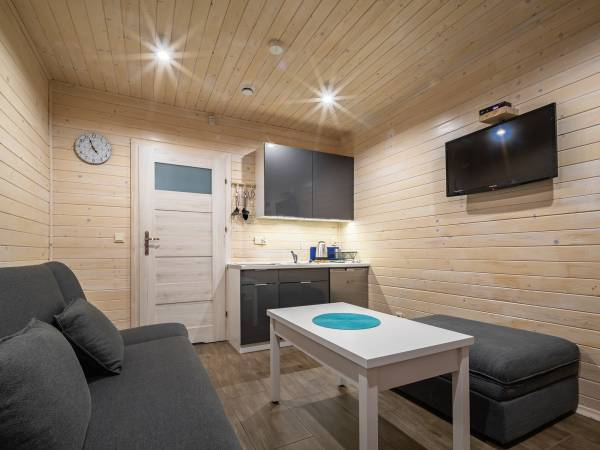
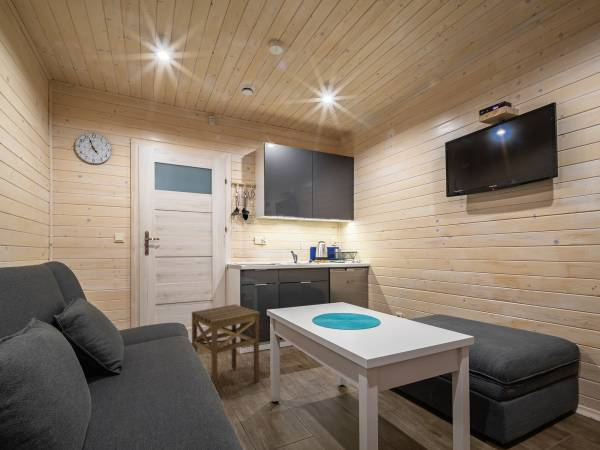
+ side table (225, 346)
